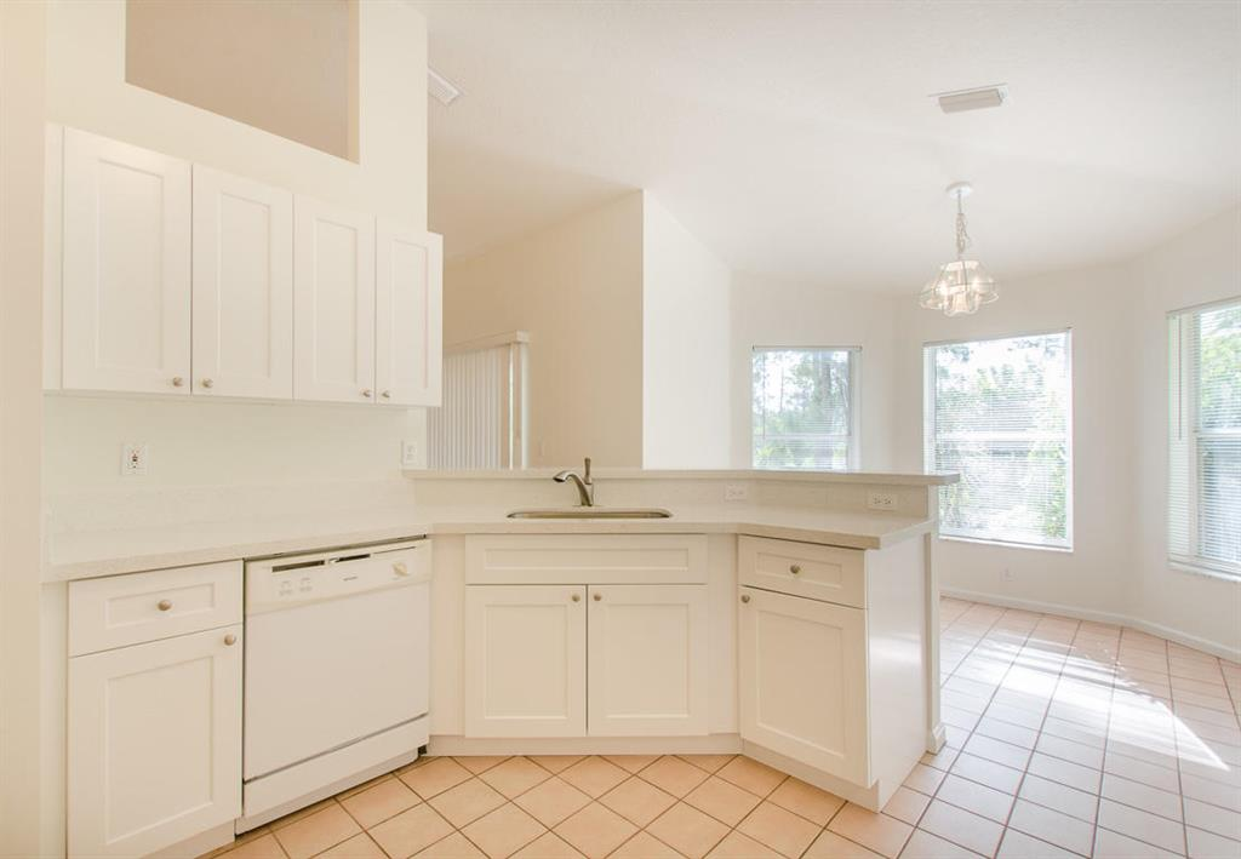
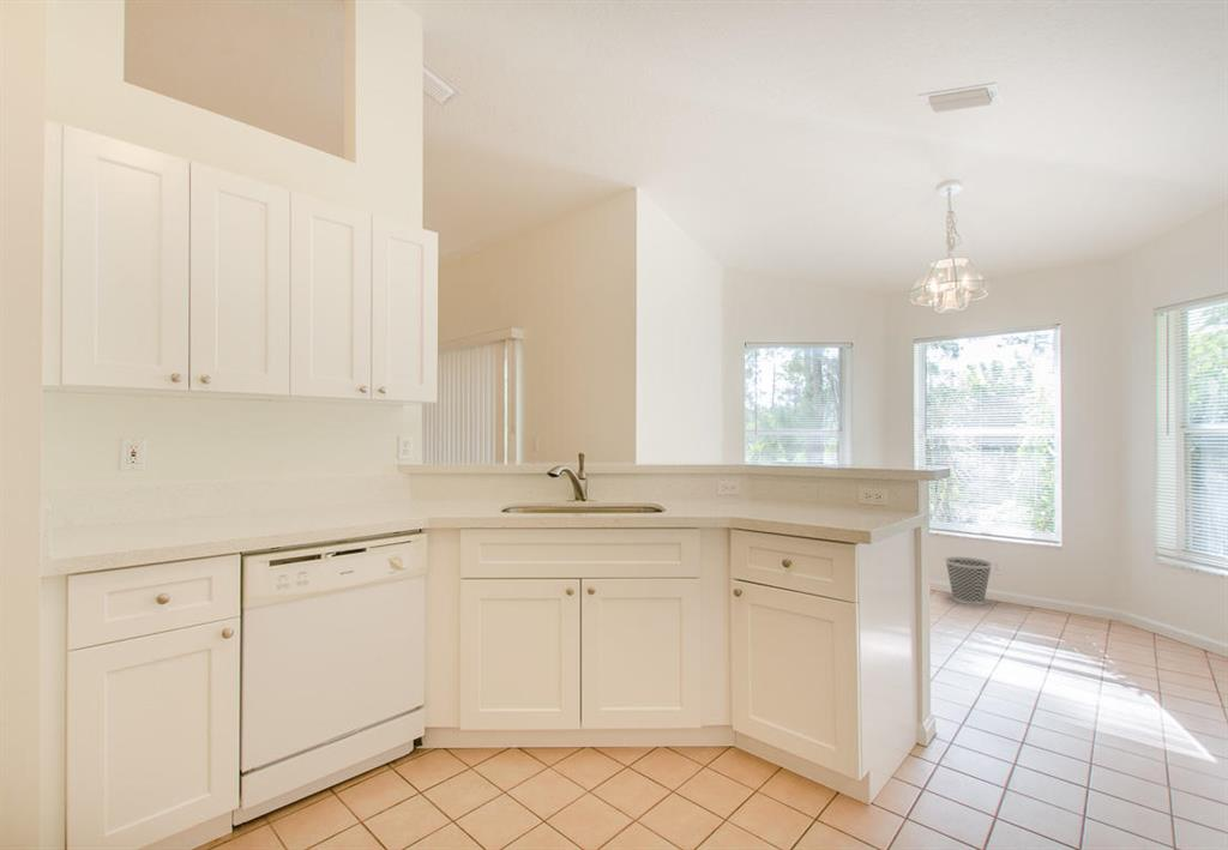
+ wastebasket (968, 580)
